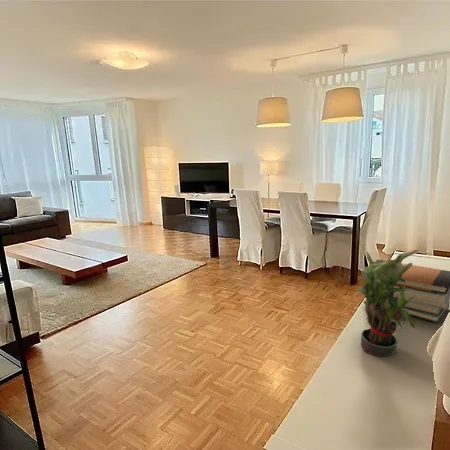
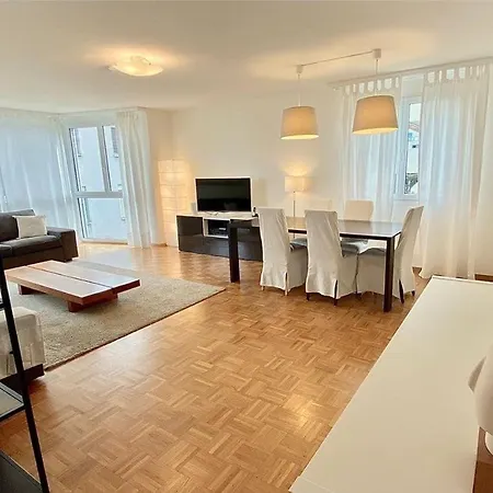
- potted plant (389, 301)
- book stack (407, 288)
